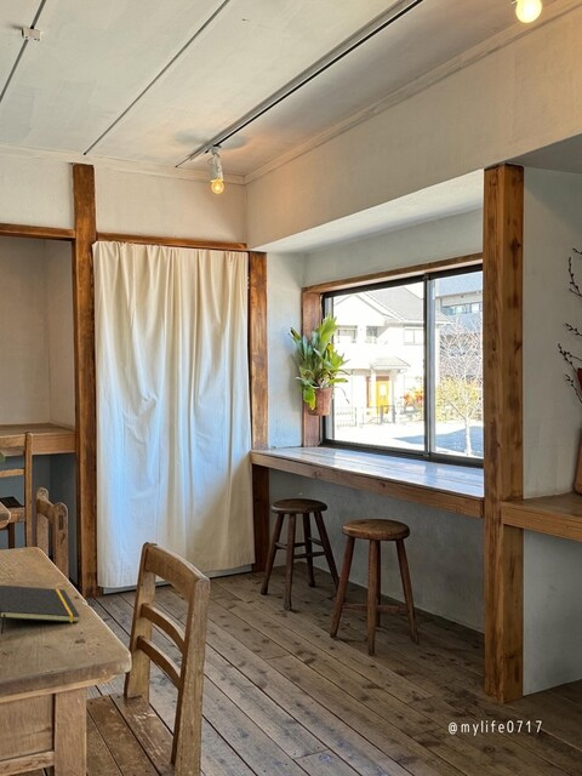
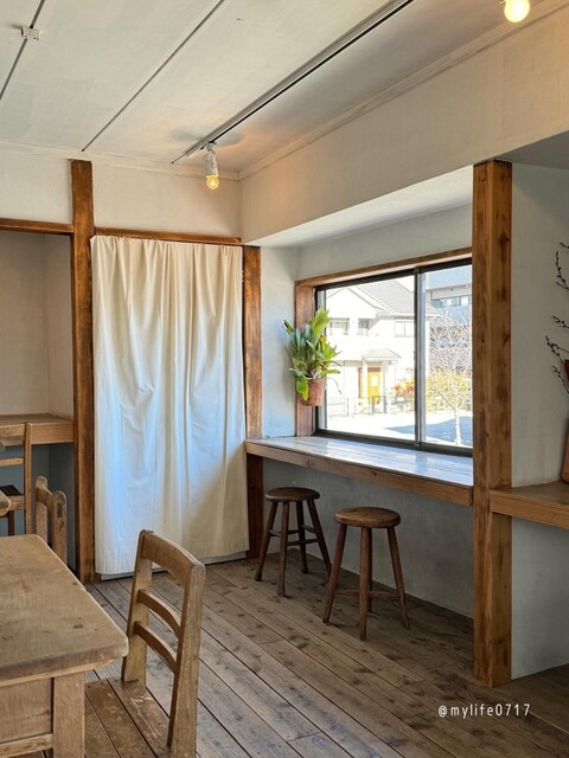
- notepad (34, 603)
